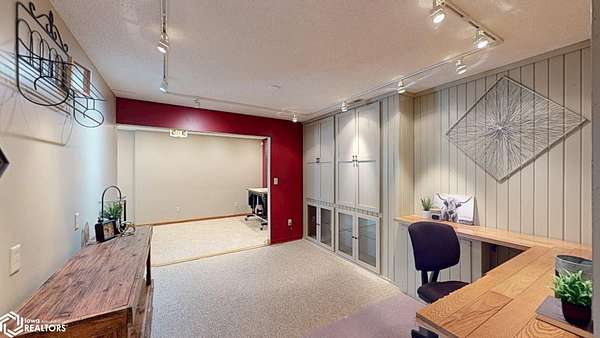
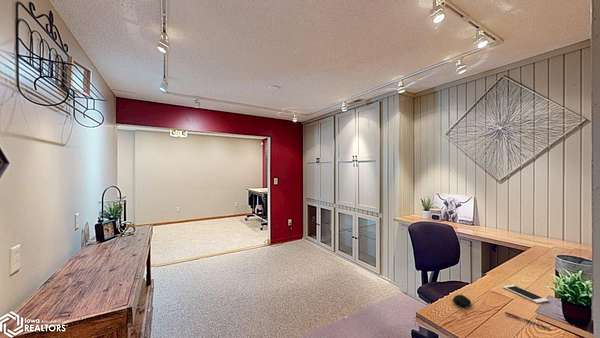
+ computer mouse (462, 302)
+ pen (526, 319)
+ cell phone (524, 293)
